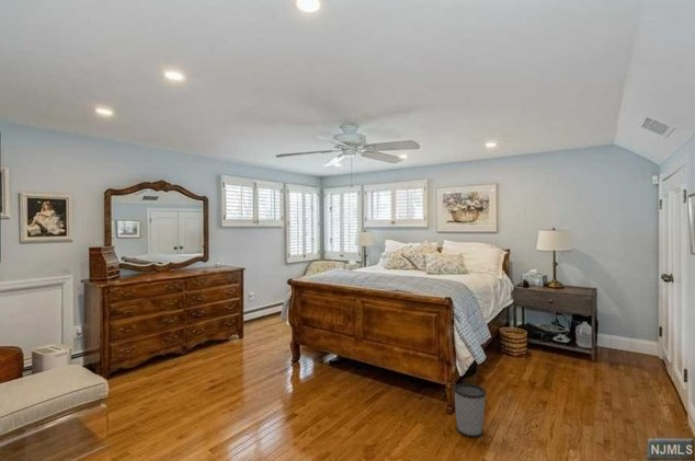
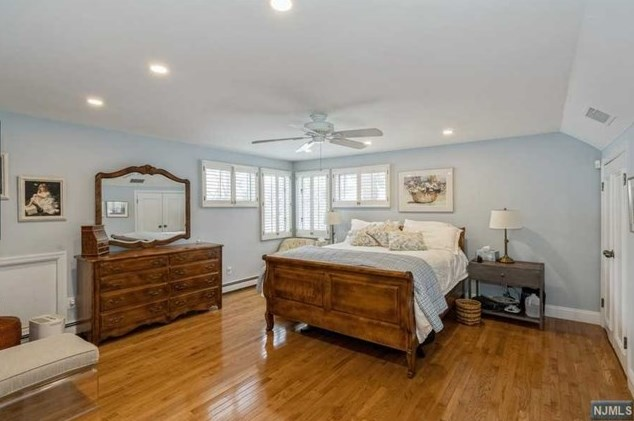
- wastebasket (469, 410)
